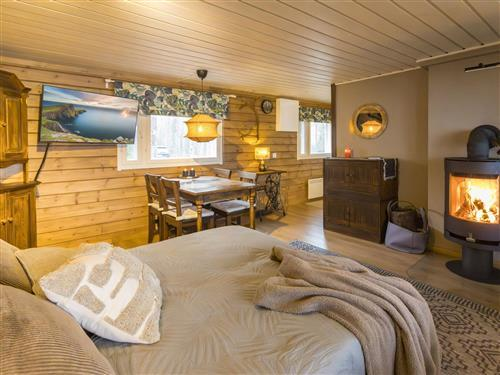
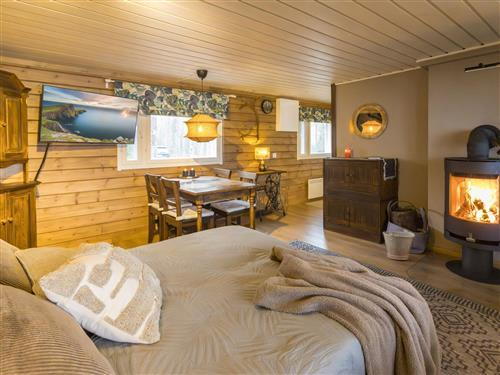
+ bucket (397, 243)
